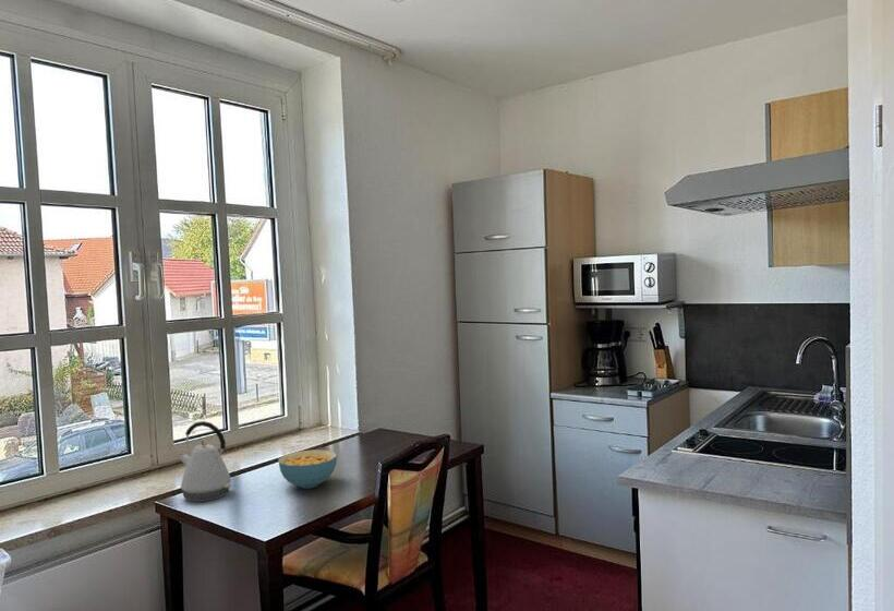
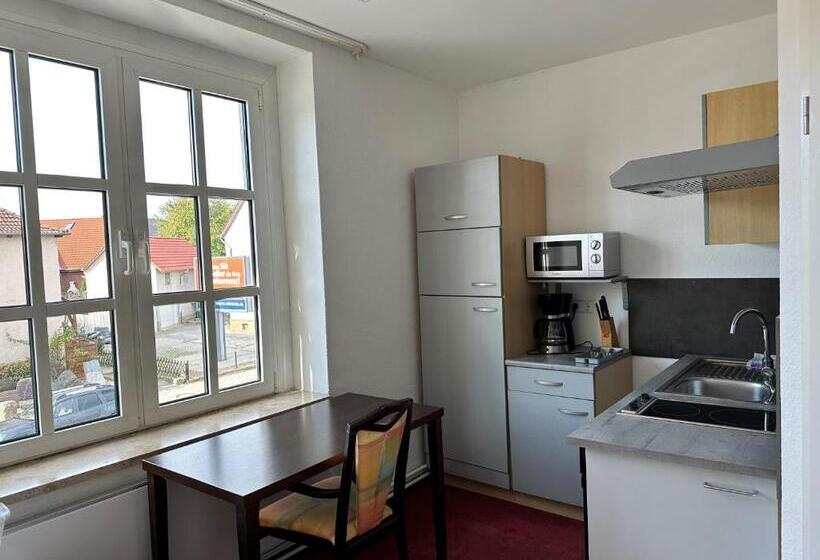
- kettle (203, 458)
- cereal bowl (307, 471)
